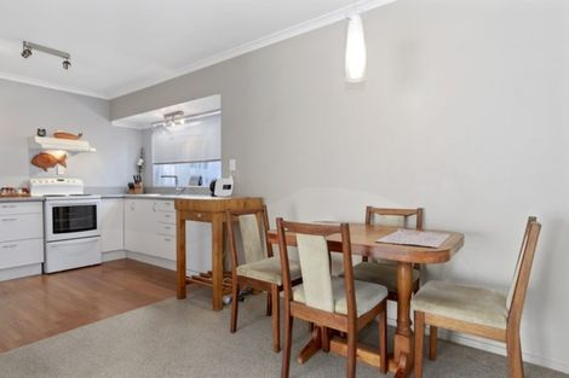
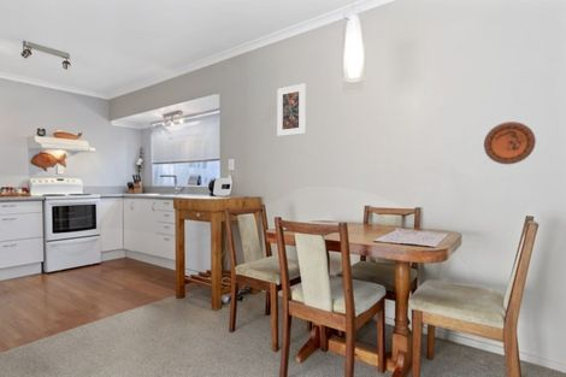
+ decorative plate (508, 142)
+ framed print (290, 111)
